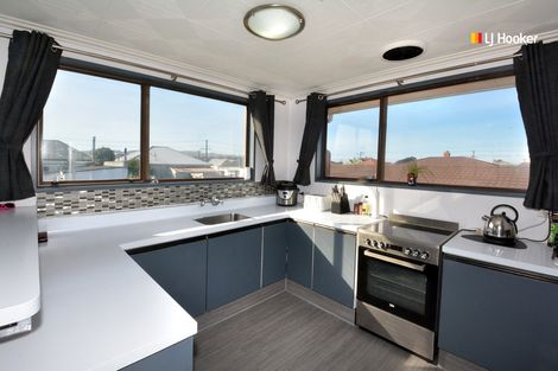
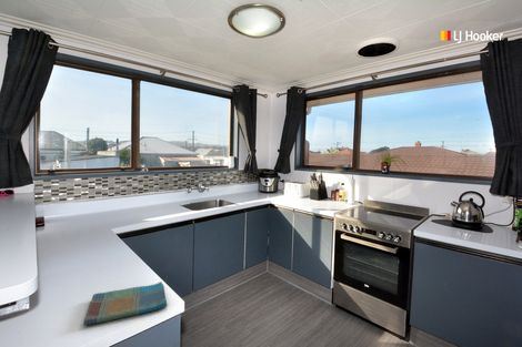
+ dish towel (129, 300)
